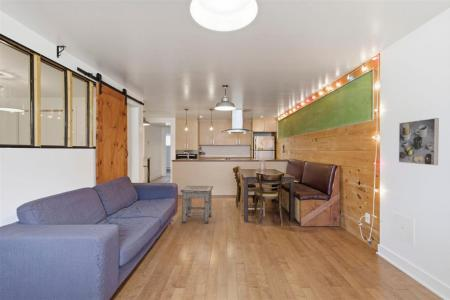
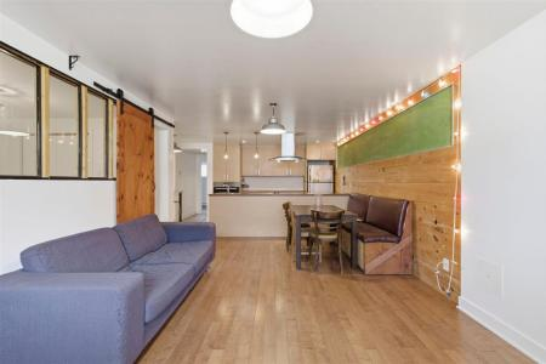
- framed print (416, 142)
- stool (197, 207)
